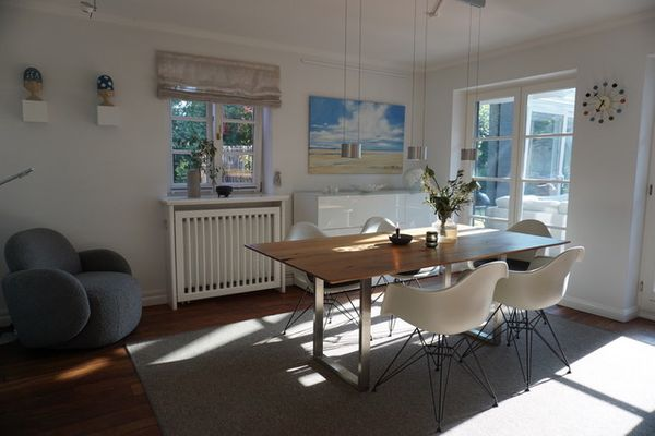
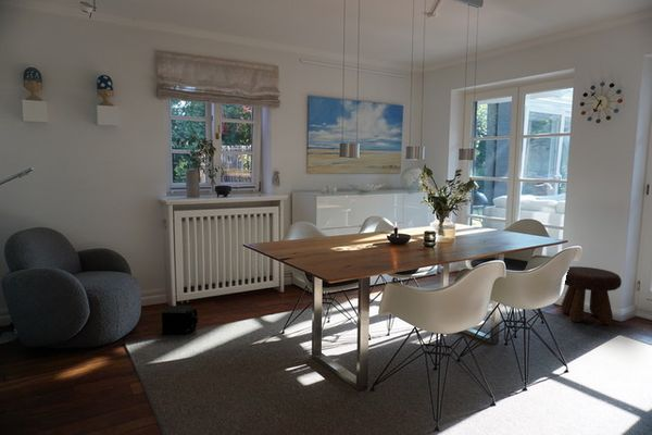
+ speaker (181, 320)
+ footstool (585, 294)
